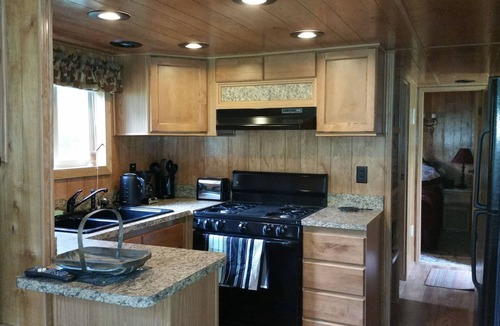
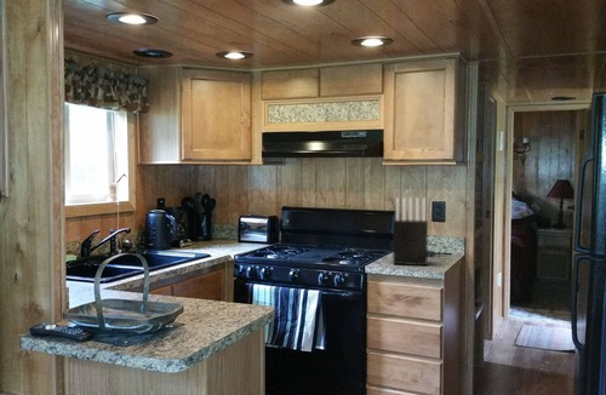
+ knife block (410, 230)
